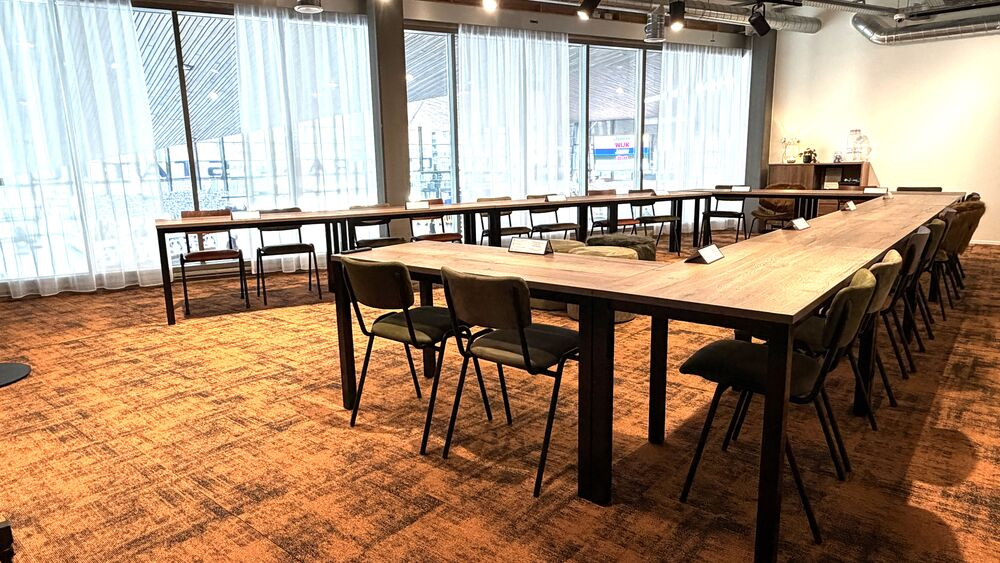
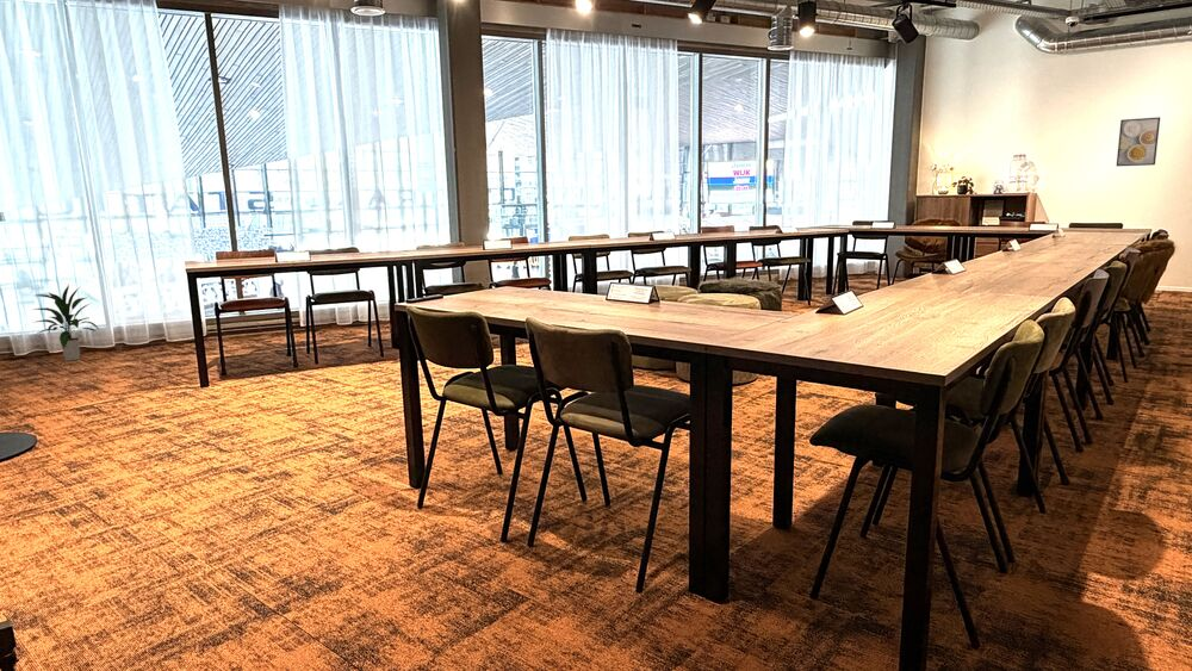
+ indoor plant (64, 323)
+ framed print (1137, 142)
